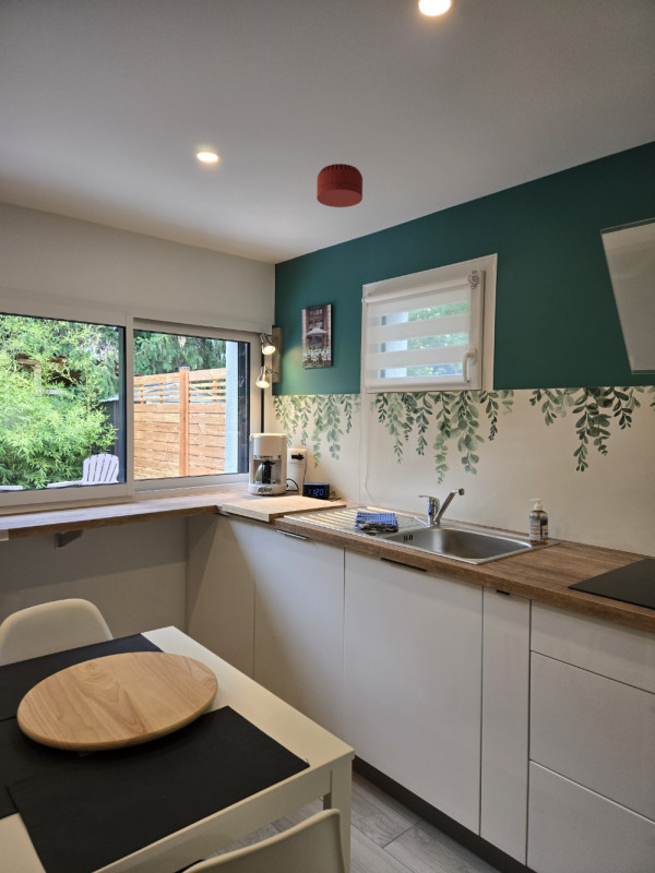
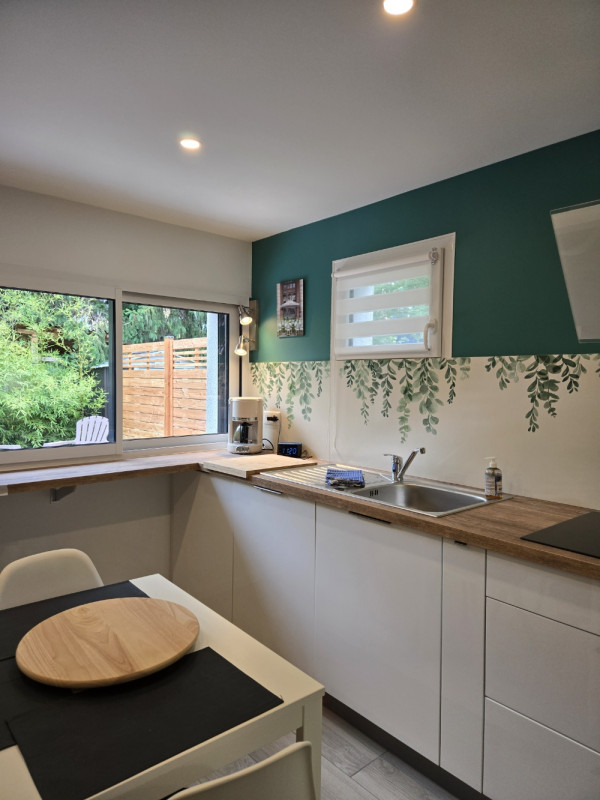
- smoke detector (340, 184)
